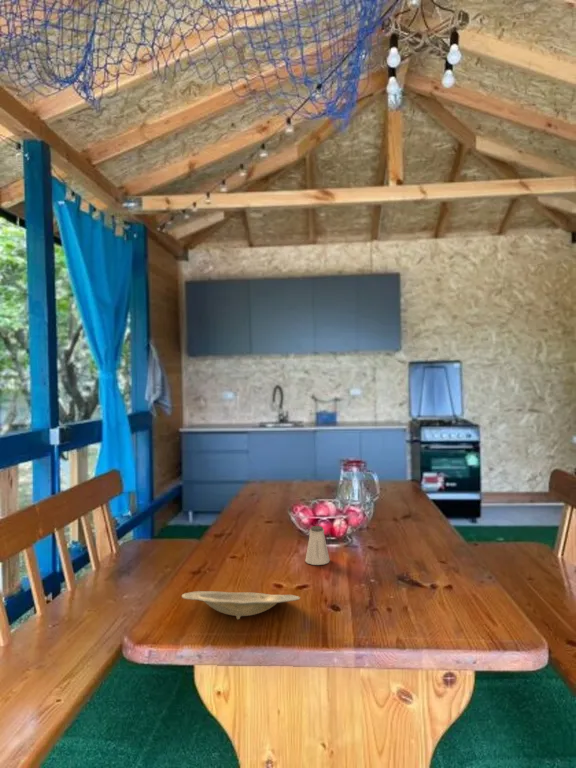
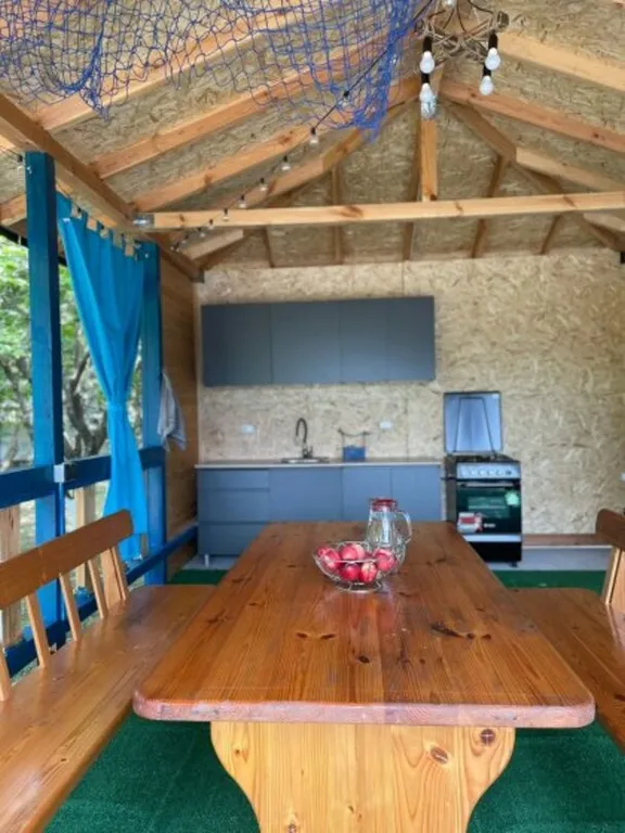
- plate (241, 597)
- saltshaker (317, 544)
